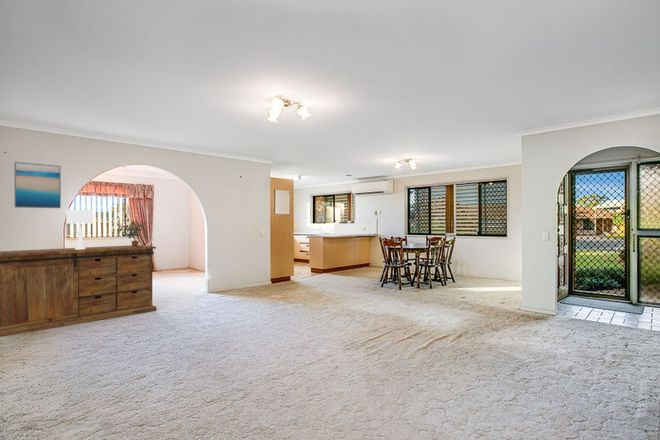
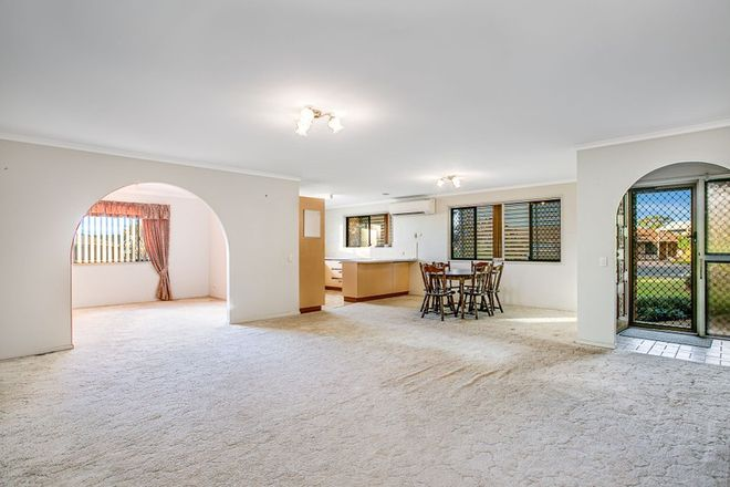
- table lamp (80, 229)
- sideboard (73, 284)
- potted plant (134, 232)
- wall art (38, 185)
